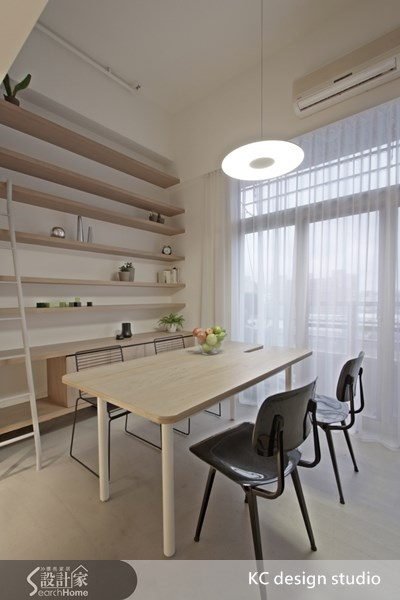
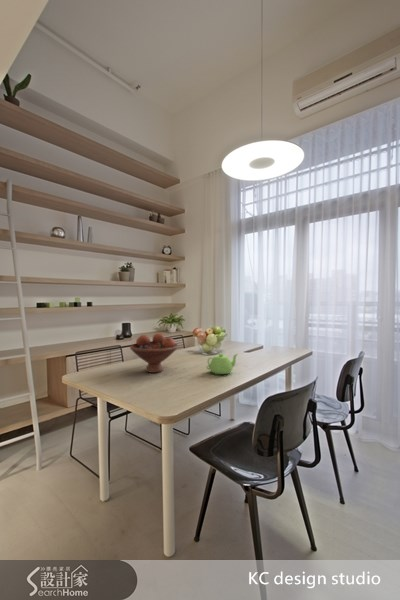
+ teapot (222, 363)
+ fruit bowl (154, 353)
